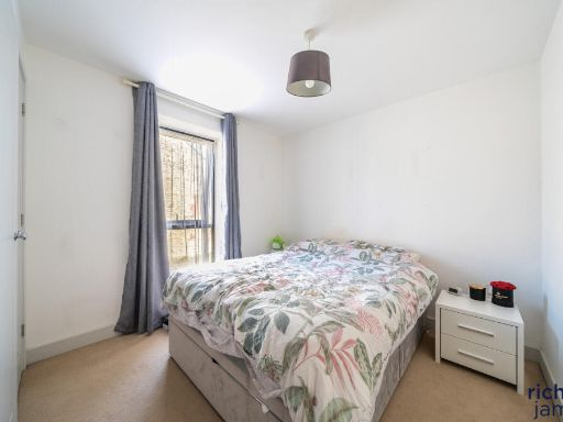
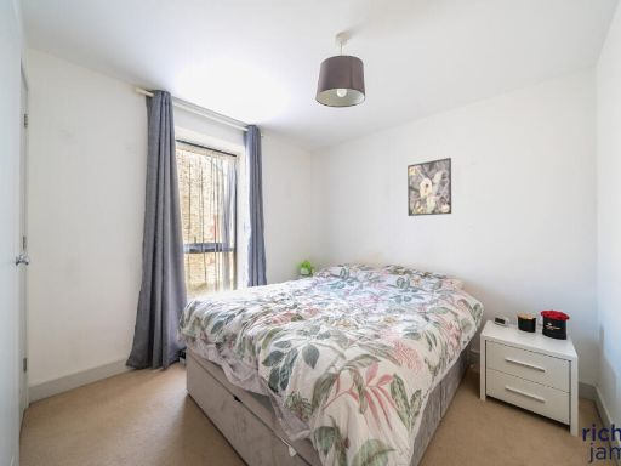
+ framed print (428, 188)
